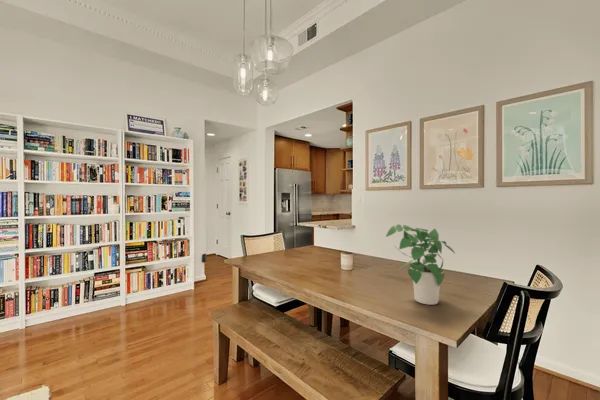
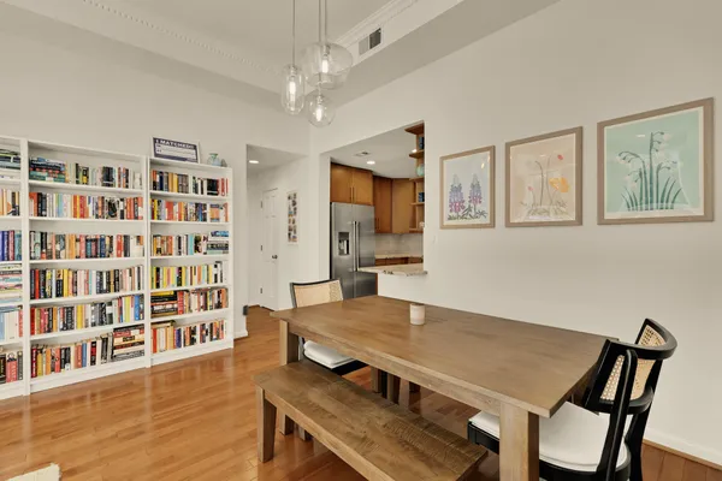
- potted plant (419, 262)
